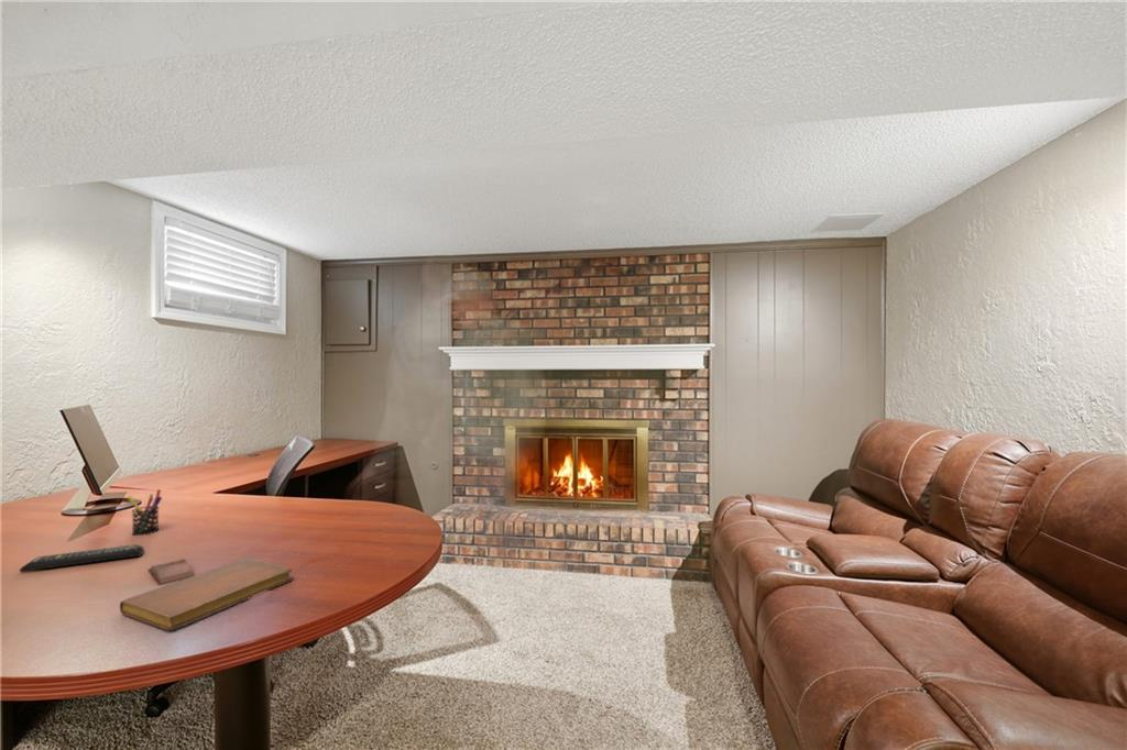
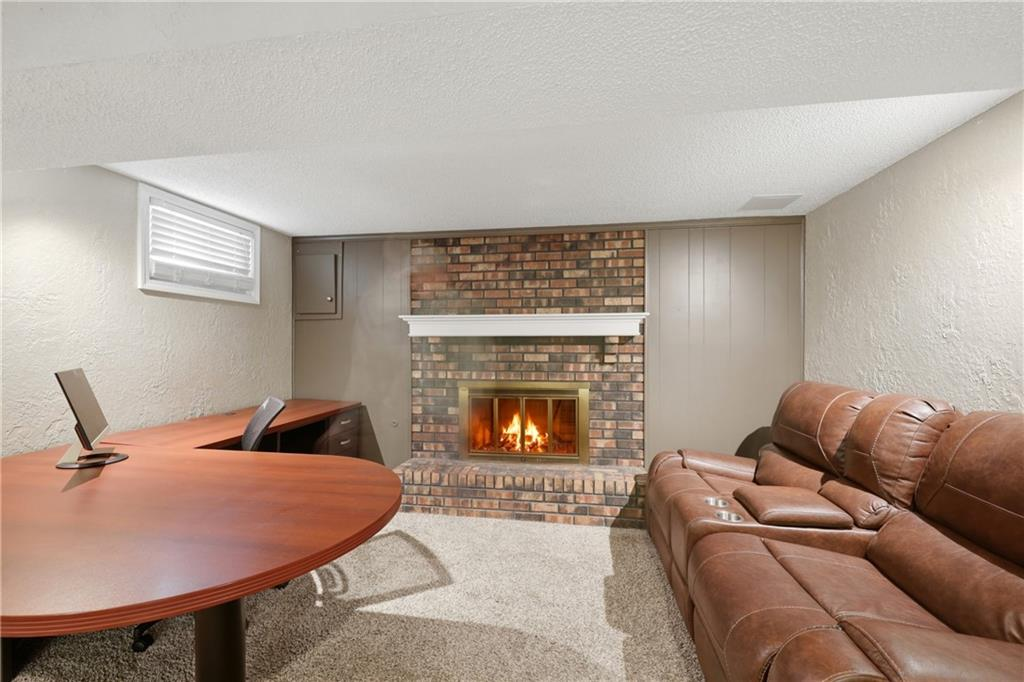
- book (171, 569)
- notebook (212, 588)
- pen holder (147, 510)
- remote control (85, 558)
